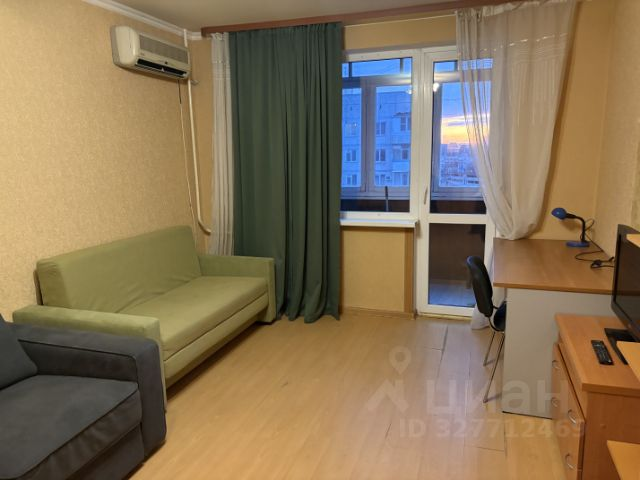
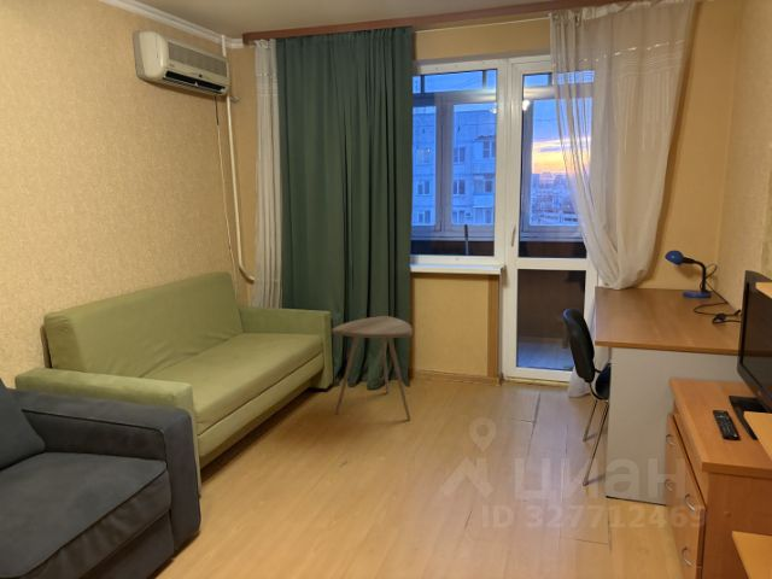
+ side table (384, 364)
